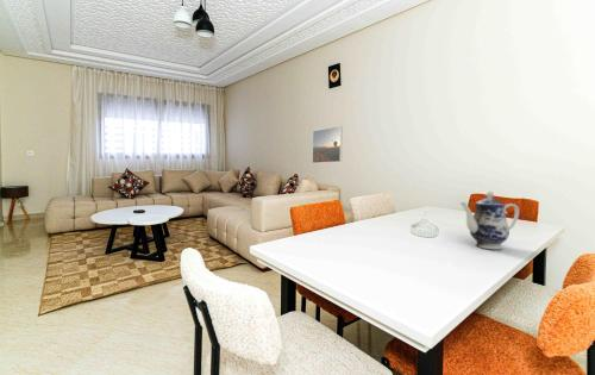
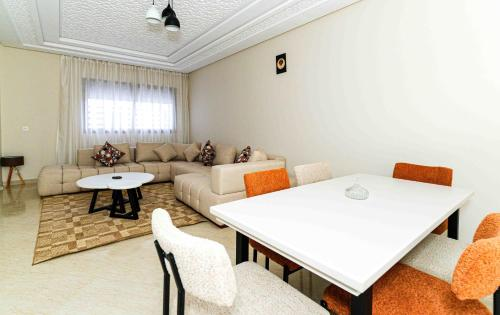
- teapot (489, 219)
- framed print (326, 145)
